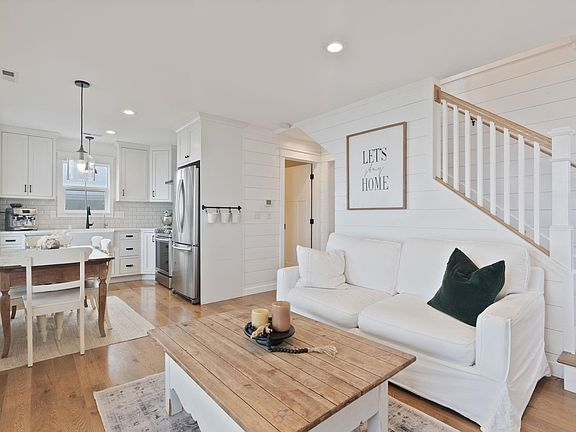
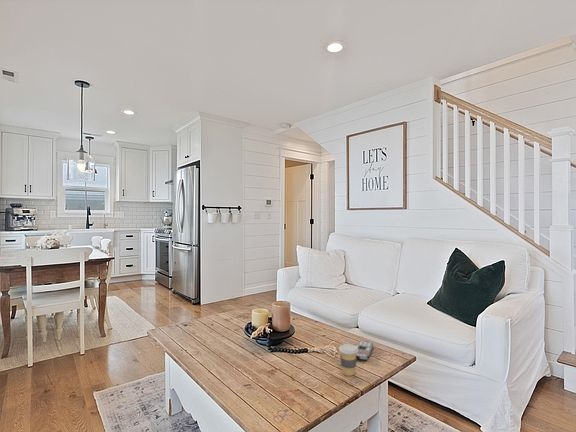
+ coffee cup (348, 360)
+ remote control (362, 349)
